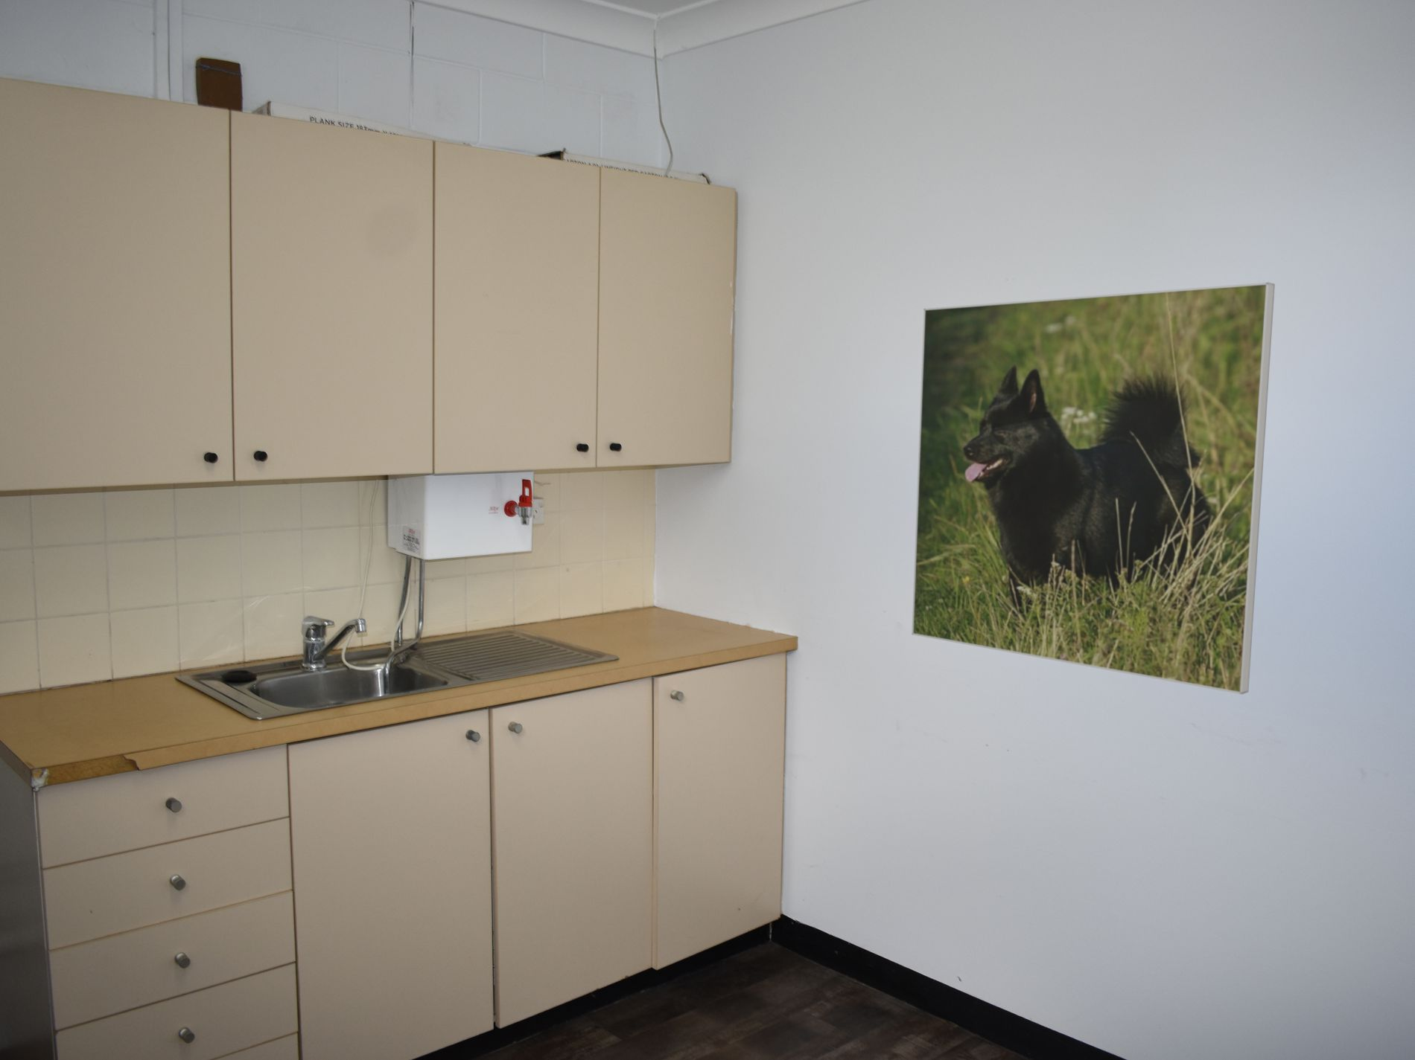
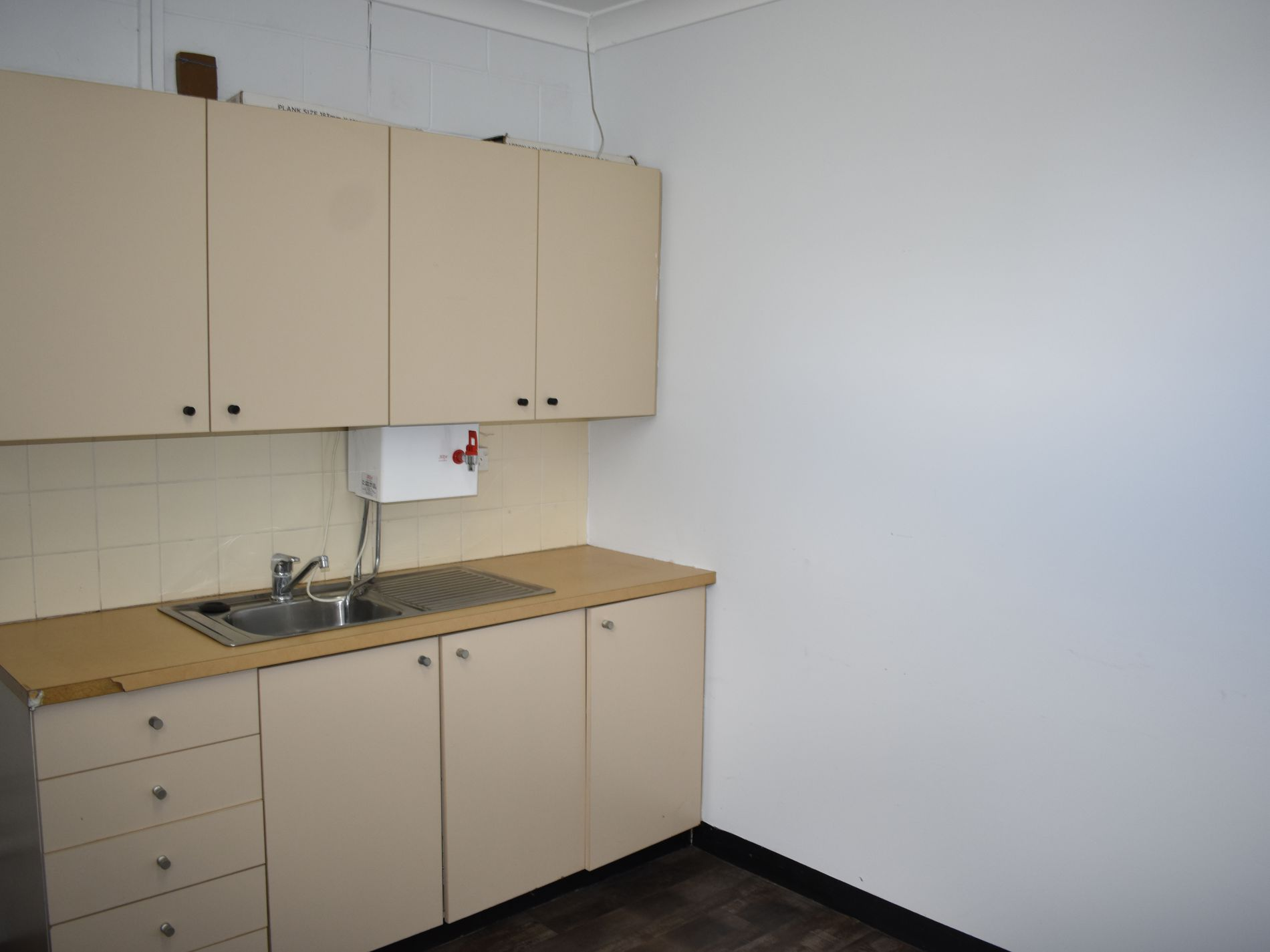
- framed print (1071, 481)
